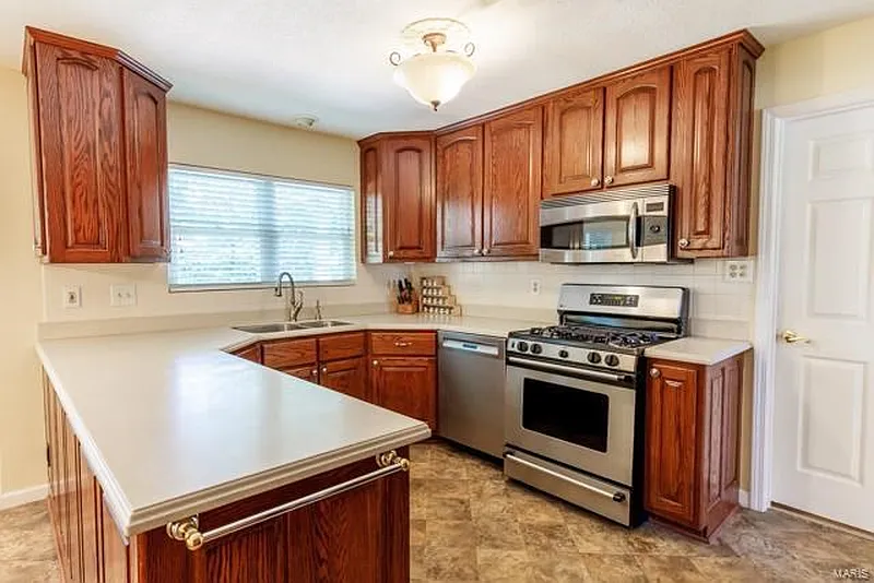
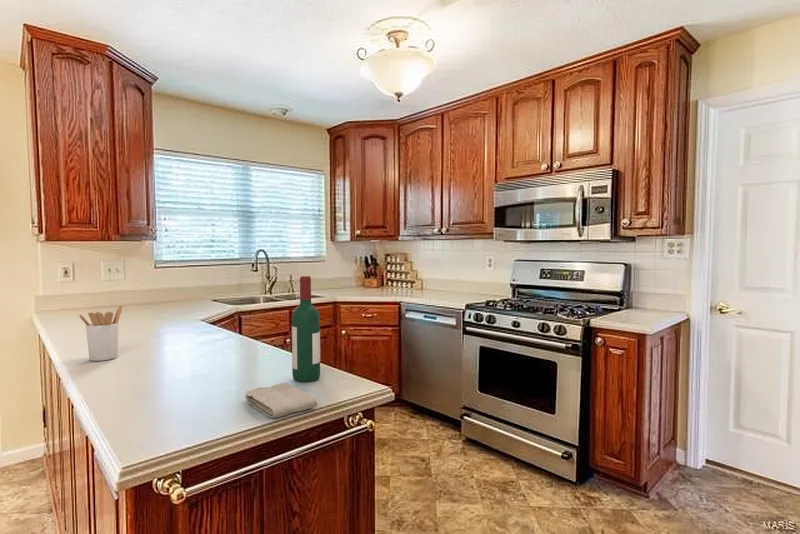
+ washcloth (279, 398)
+ utensil holder (102, 333)
+ wine bottle (305, 327)
